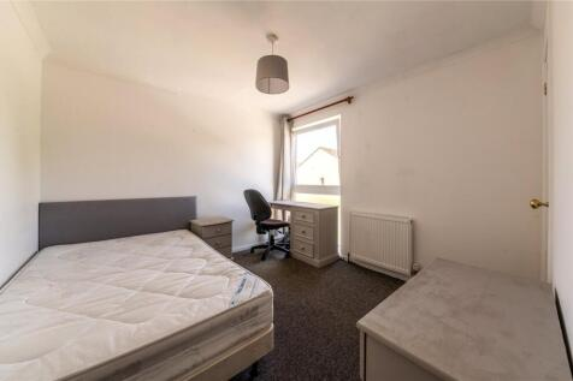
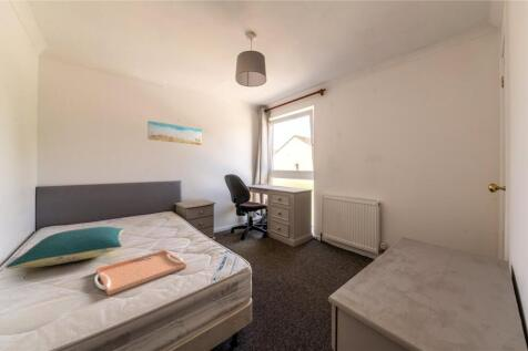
+ wall art (176, 133)
+ pillow (79, 244)
+ serving tray (142, 267)
